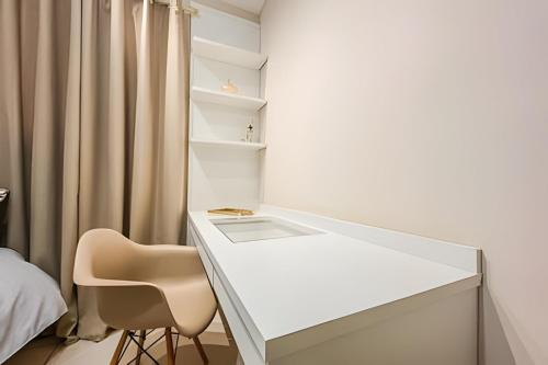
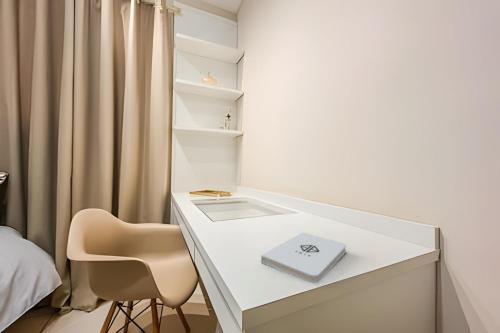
+ notepad (307, 252)
